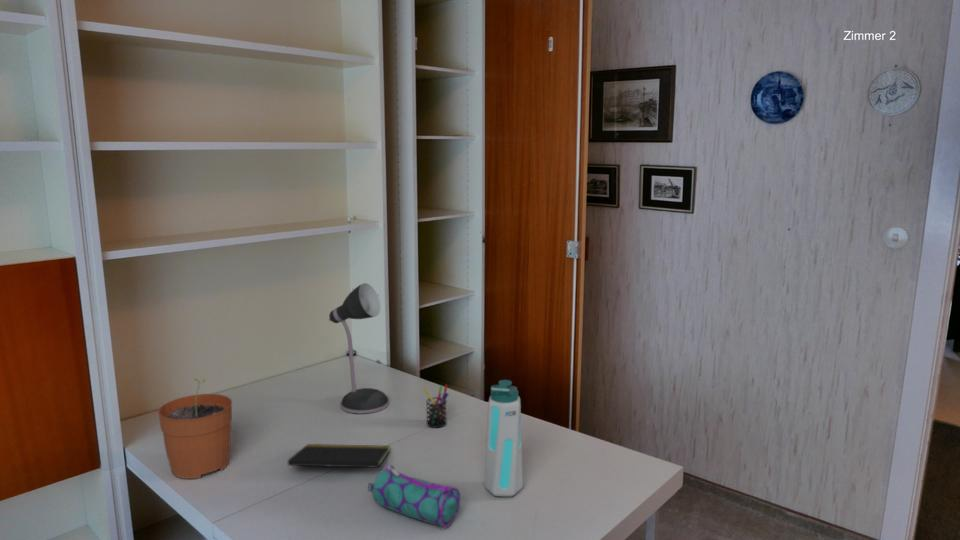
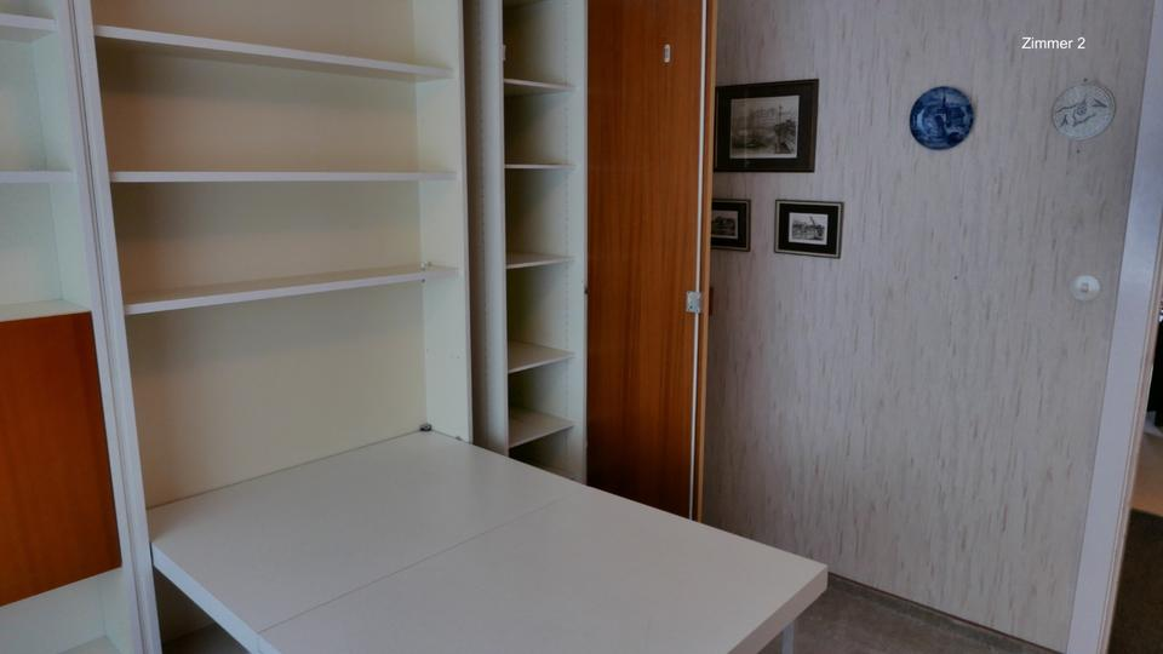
- pencil case (415, 494)
- desk lamp (351, 343)
- notepad (341, 455)
- water bottle (504, 437)
- pen holder (438, 403)
- plant pot (196, 421)
